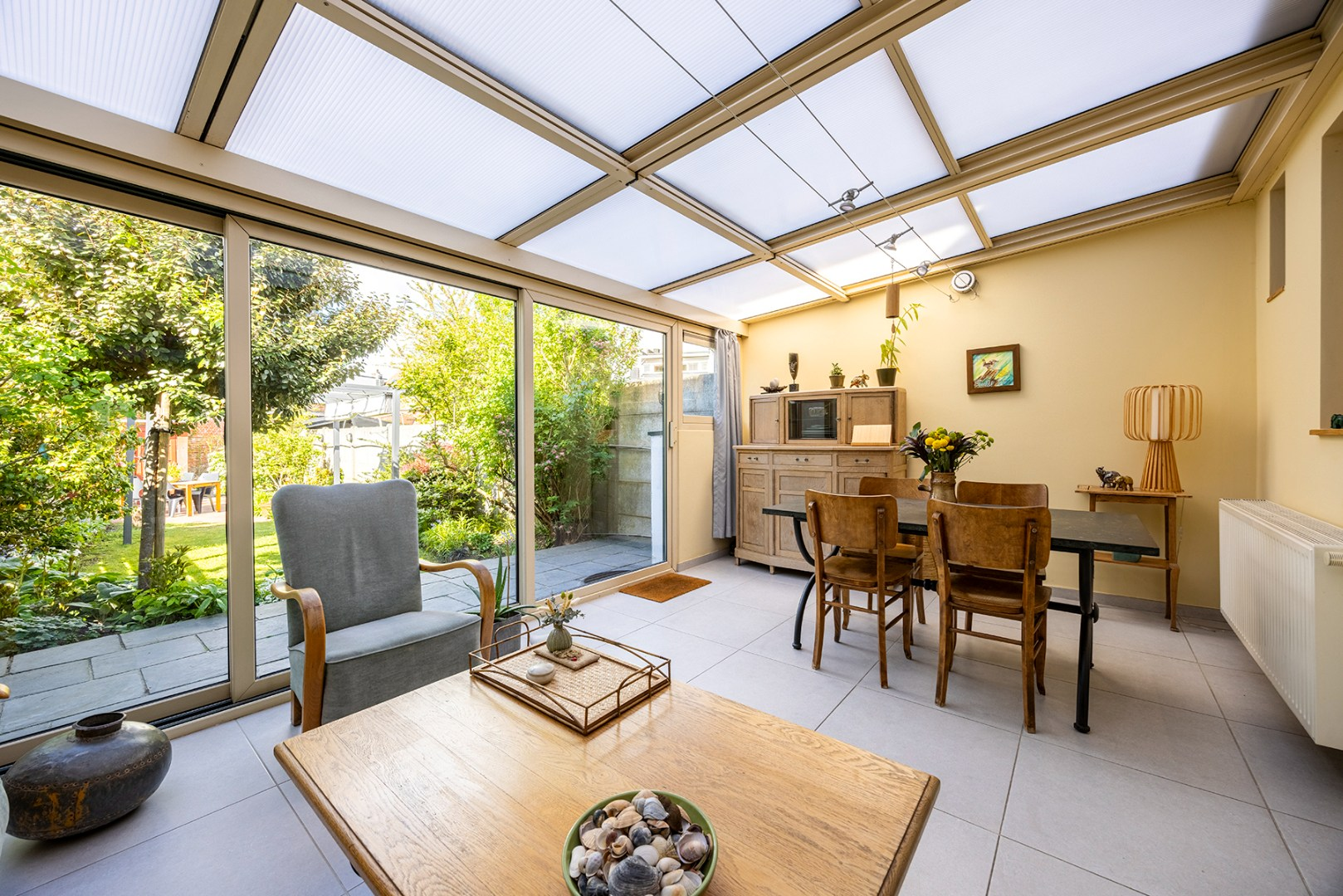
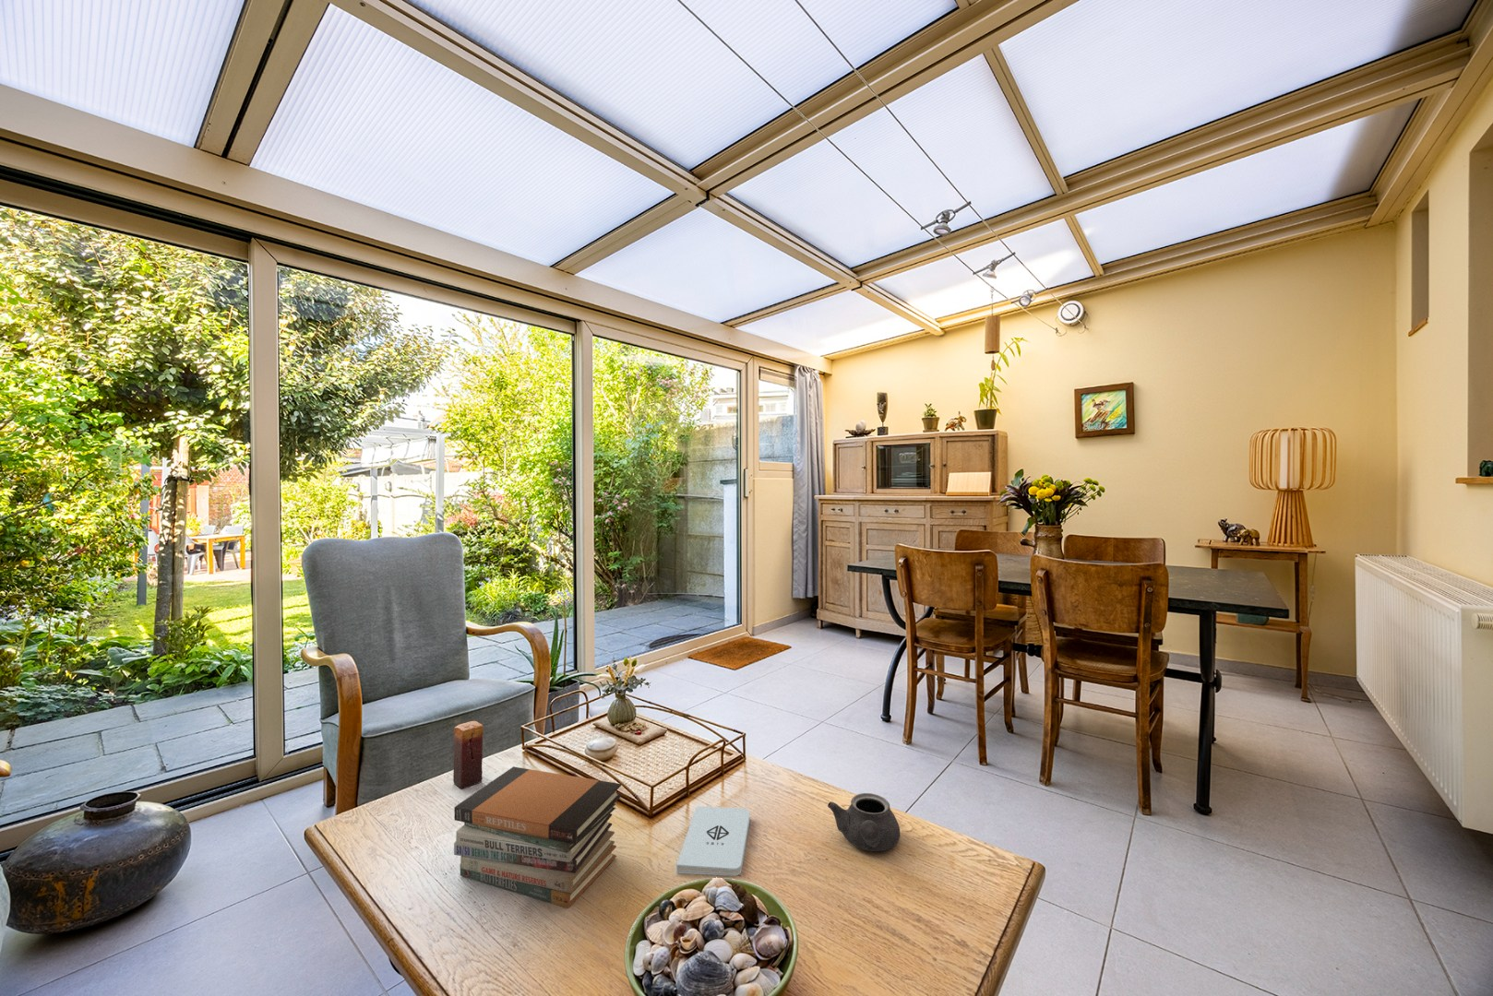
+ teapot (866, 824)
+ book stack (539, 830)
+ candle (468, 753)
+ notepad (716, 838)
